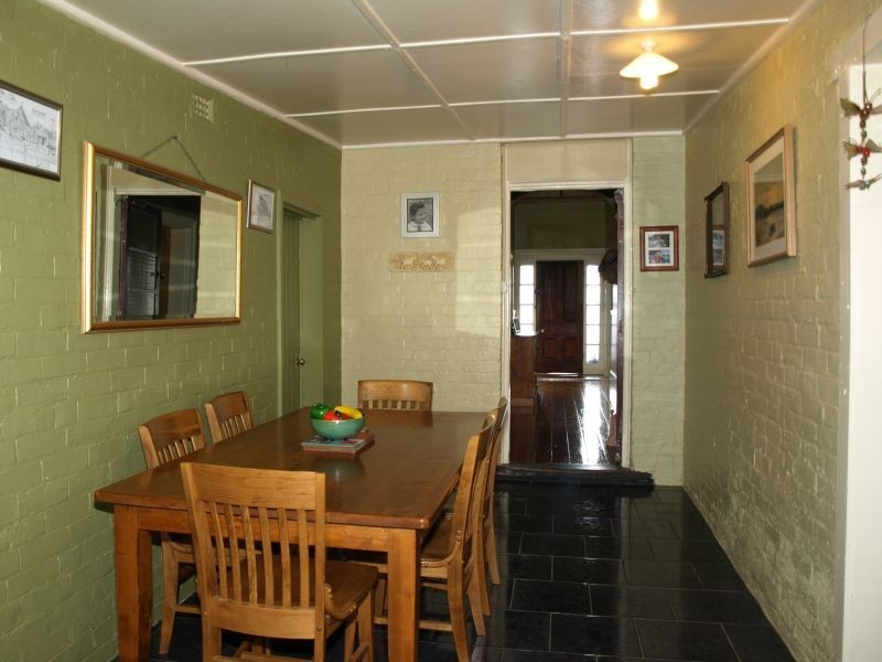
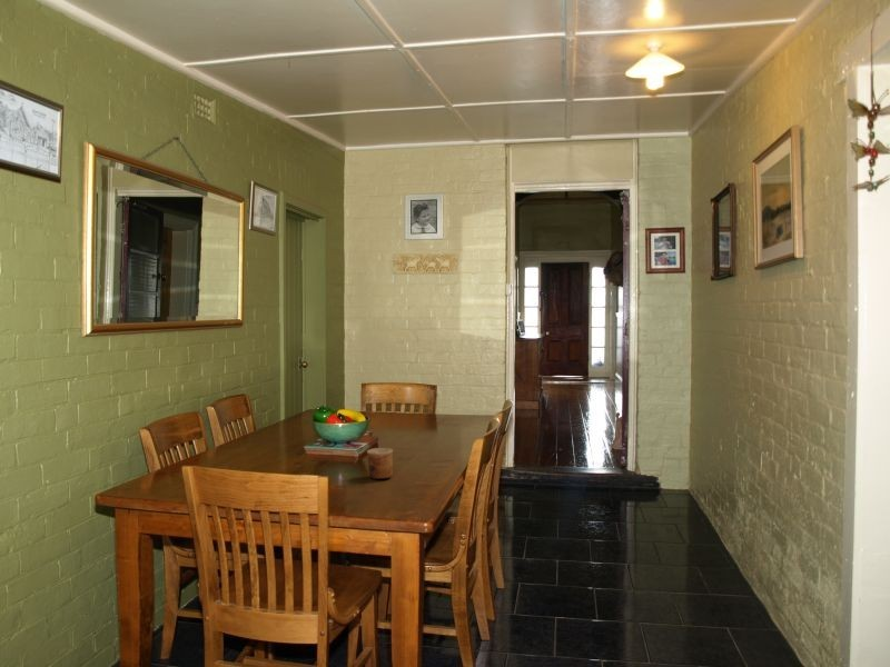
+ cup (379, 464)
